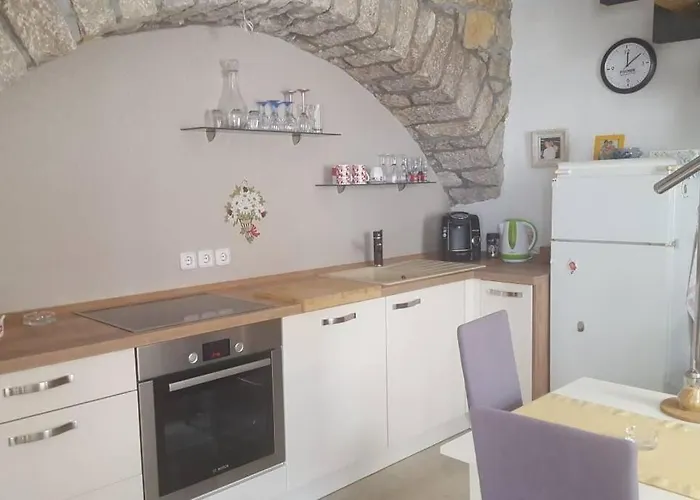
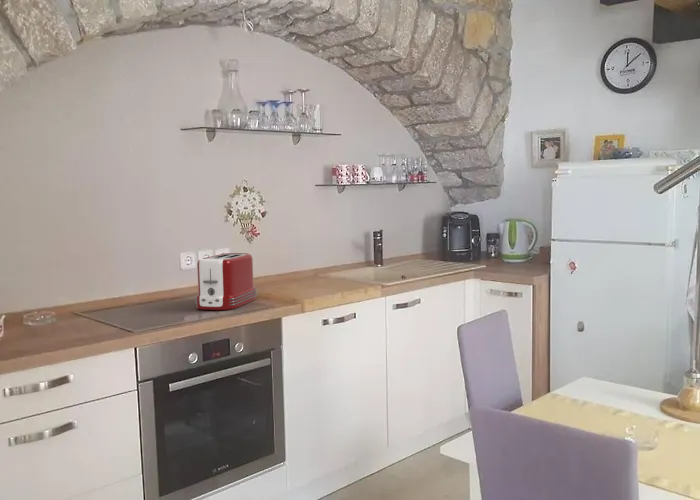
+ toaster (226, 279)
